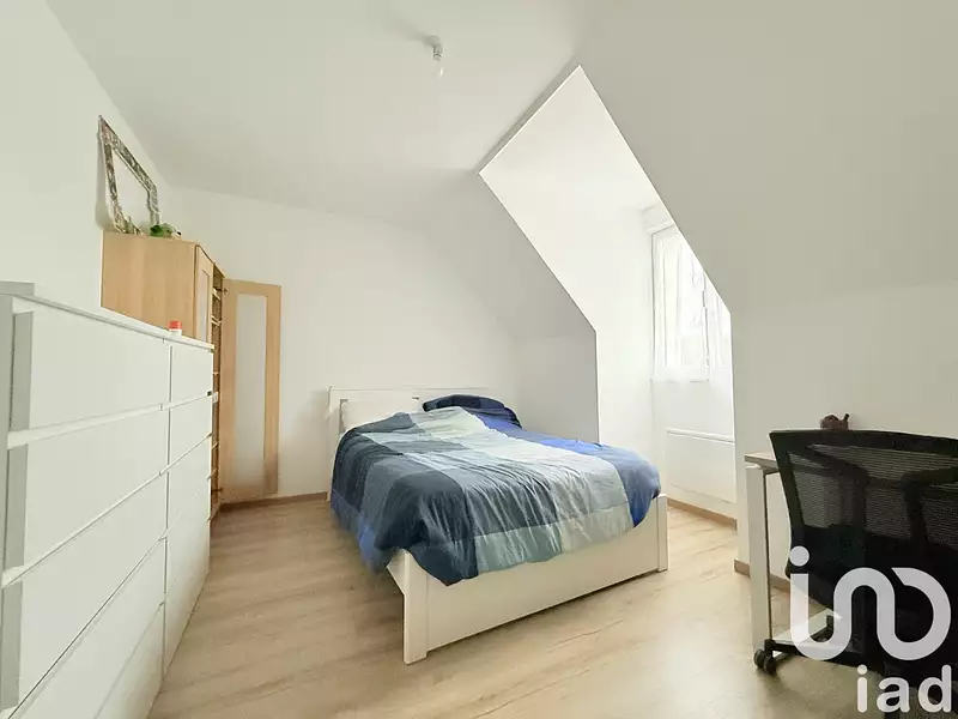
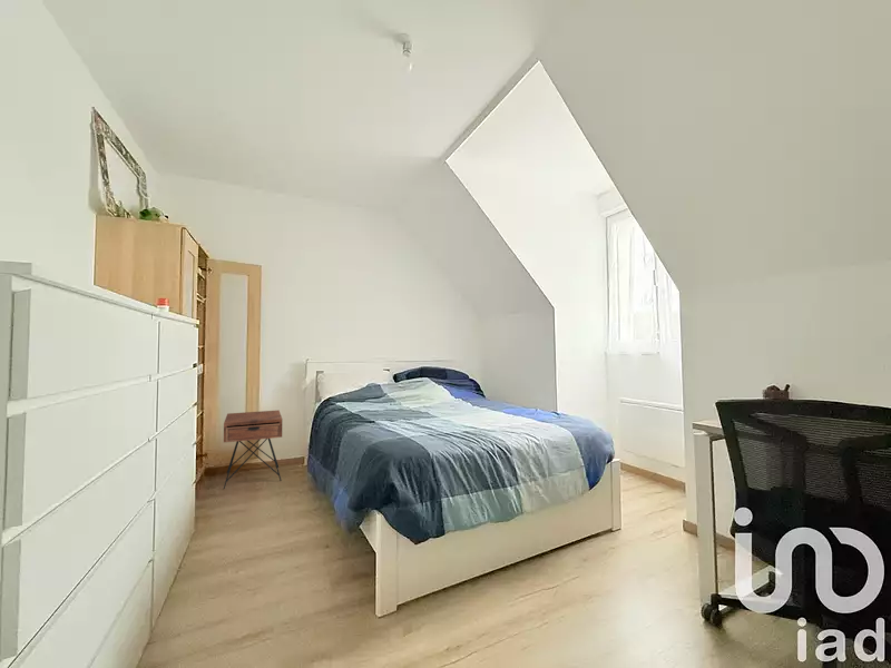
+ nightstand (252, 446)
